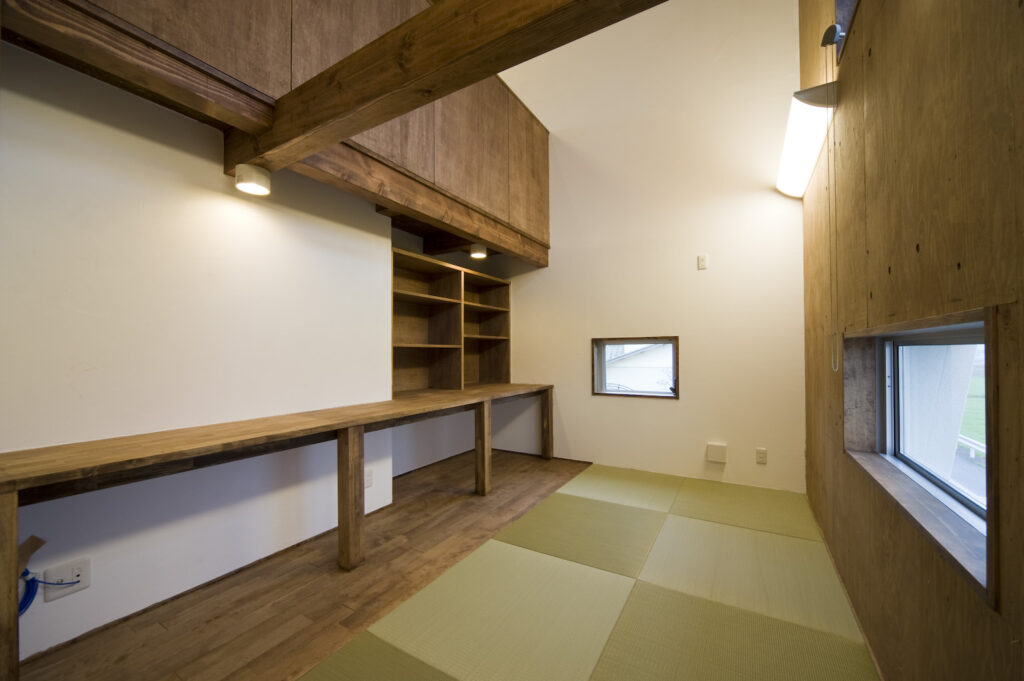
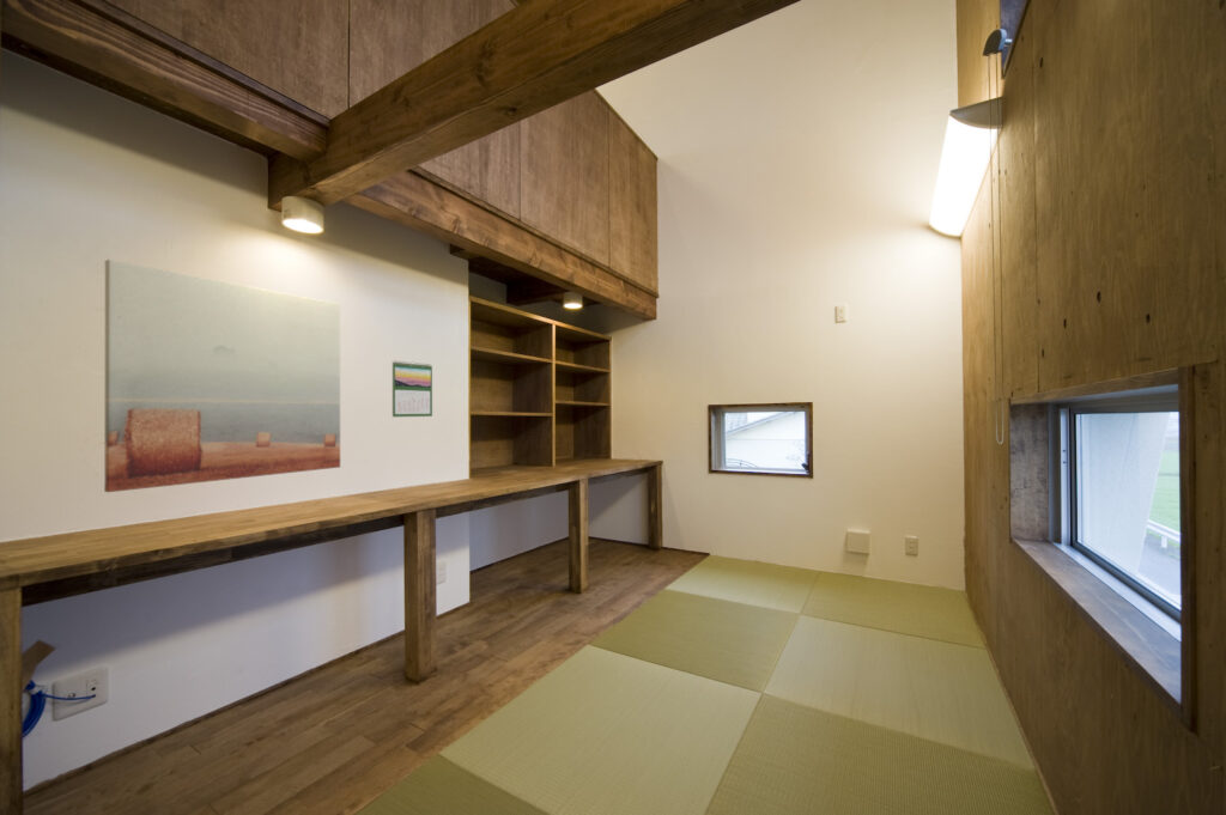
+ wall art (242, 381)
+ calendar (412, 389)
